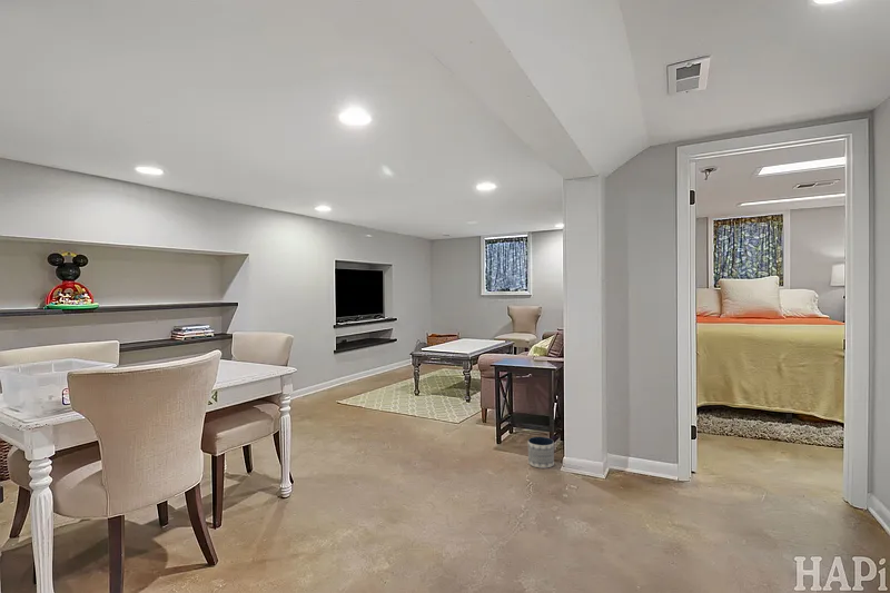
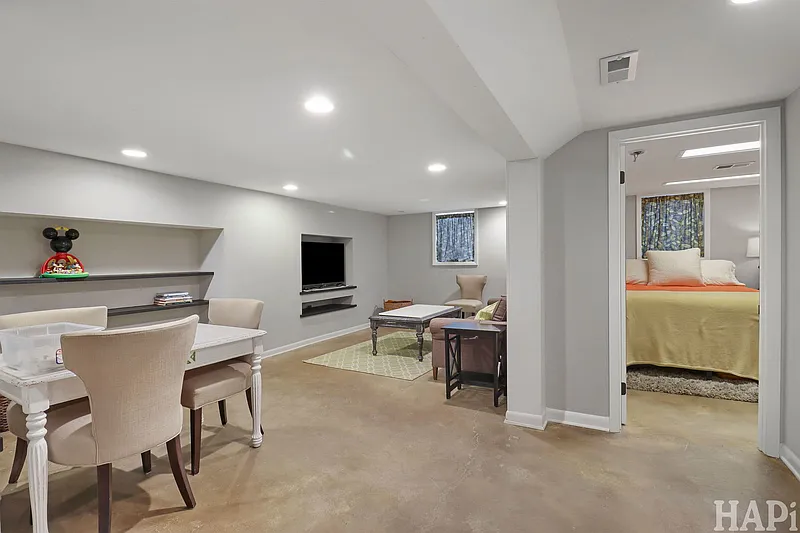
- planter (541, 452)
